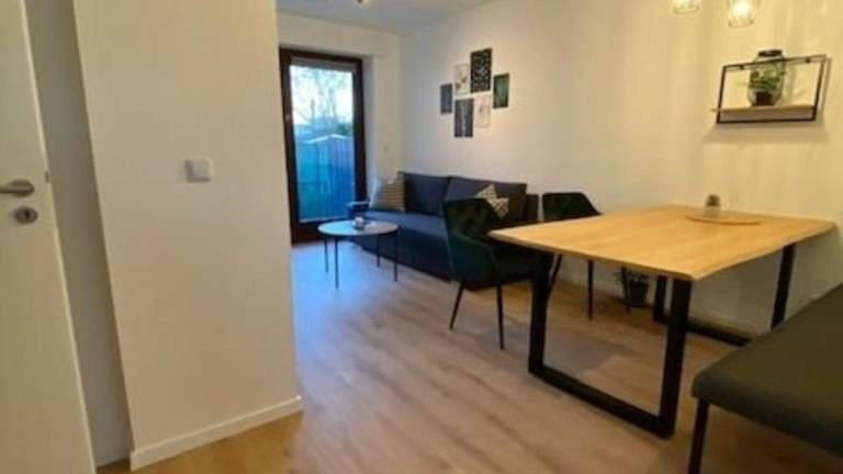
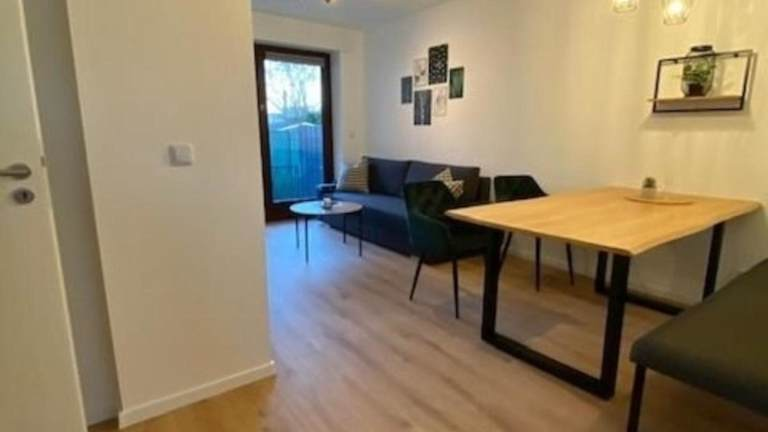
- potted plant (638, 281)
